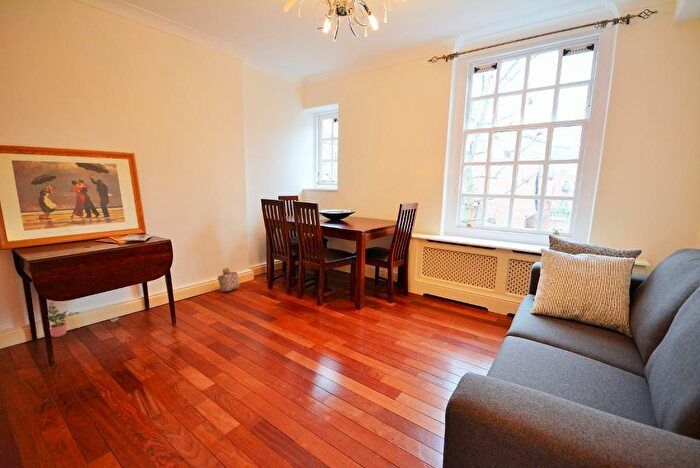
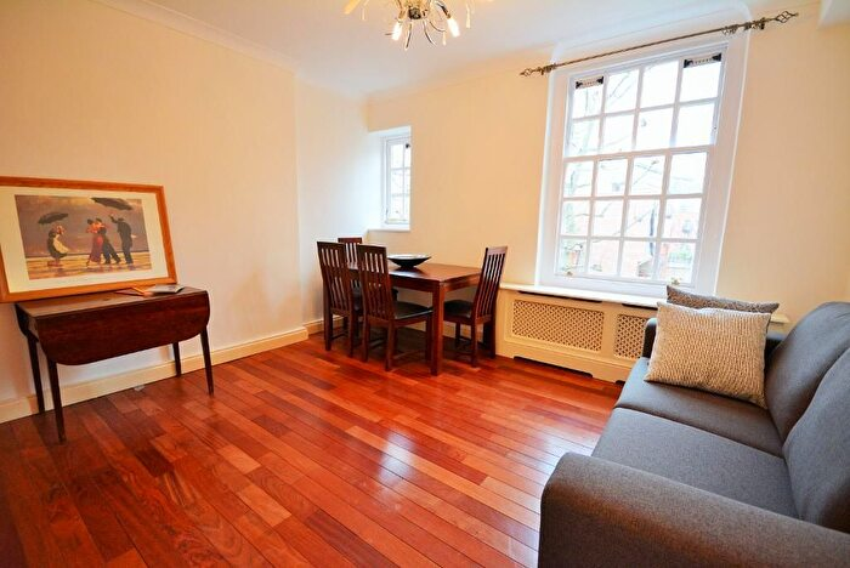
- basket (228, 279)
- potted plant (63, 318)
